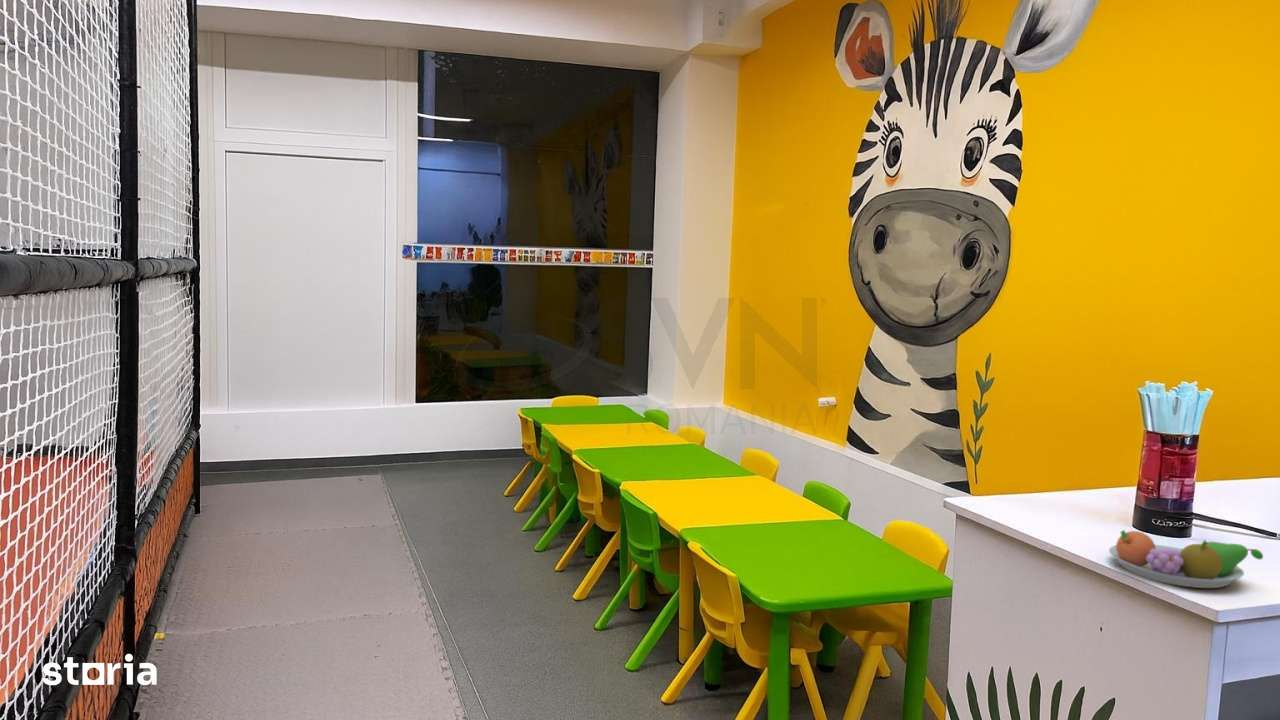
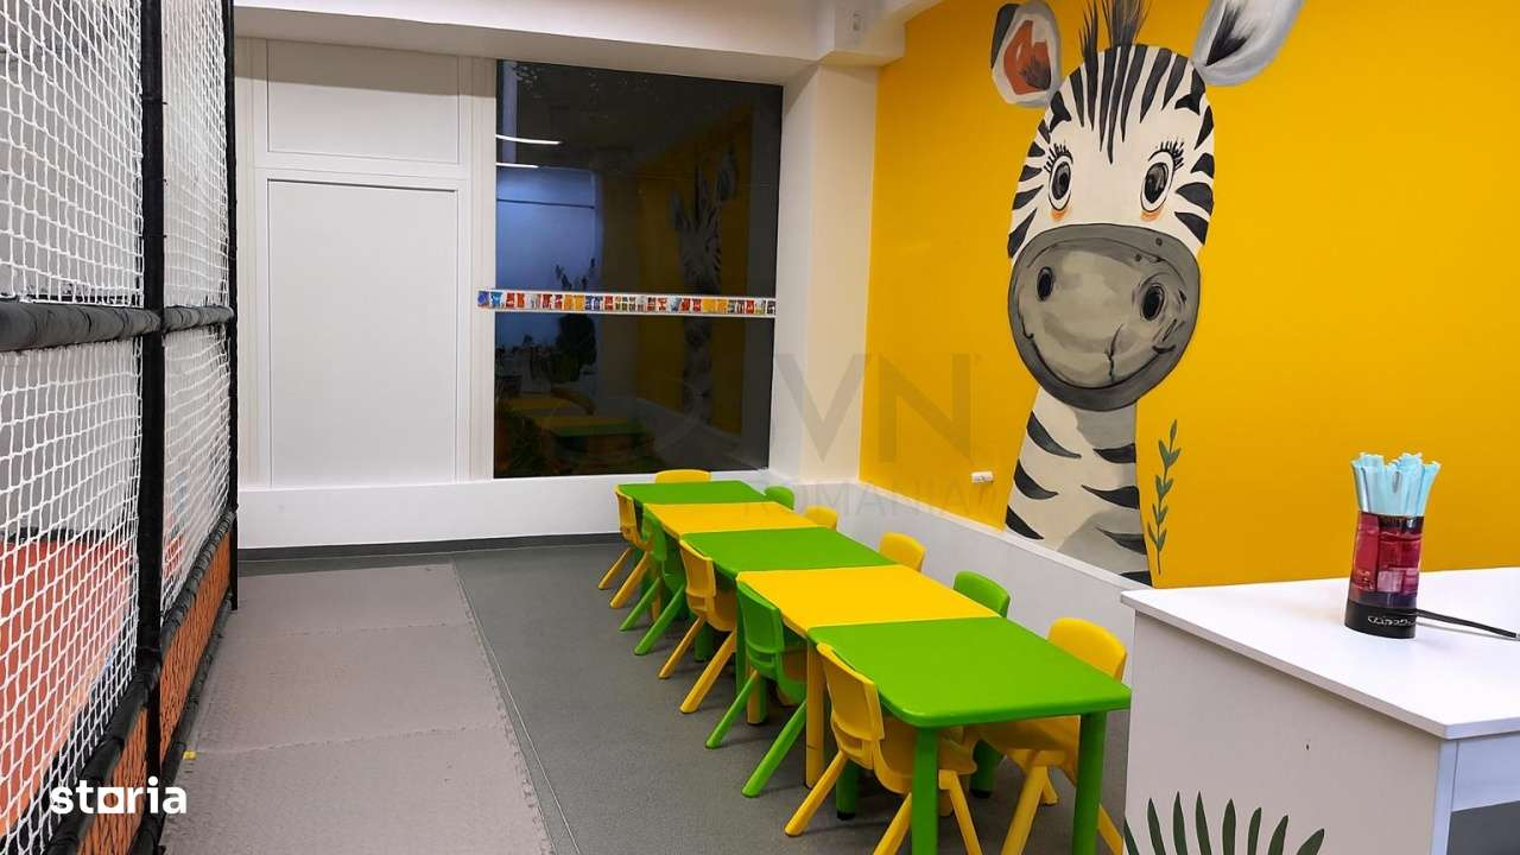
- fruit bowl (1180, 551)
